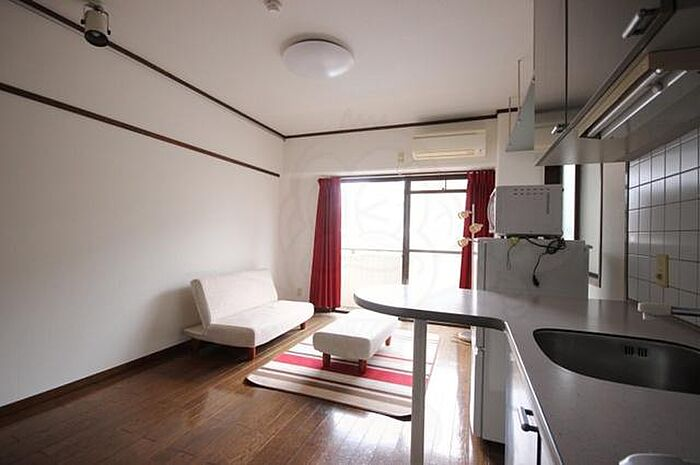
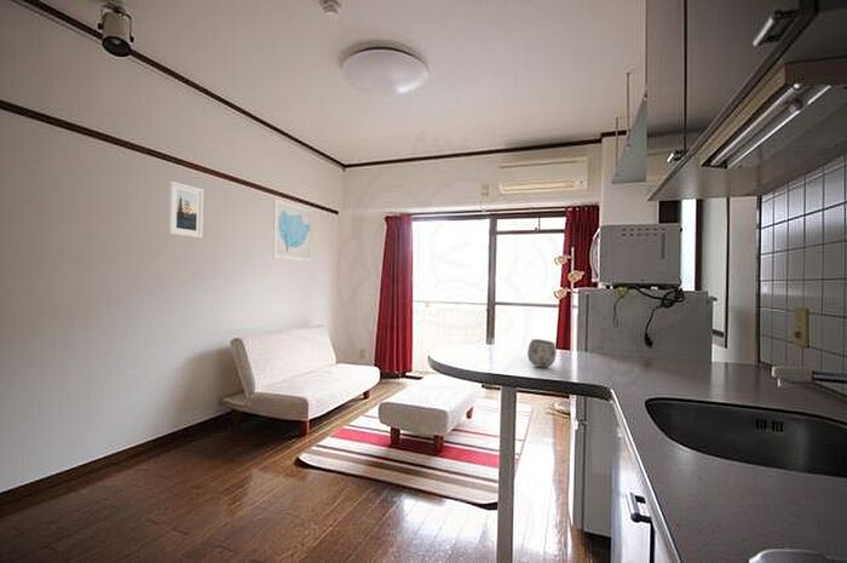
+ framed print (186, 211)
+ wall art (294, 232)
+ mug (542, 352)
